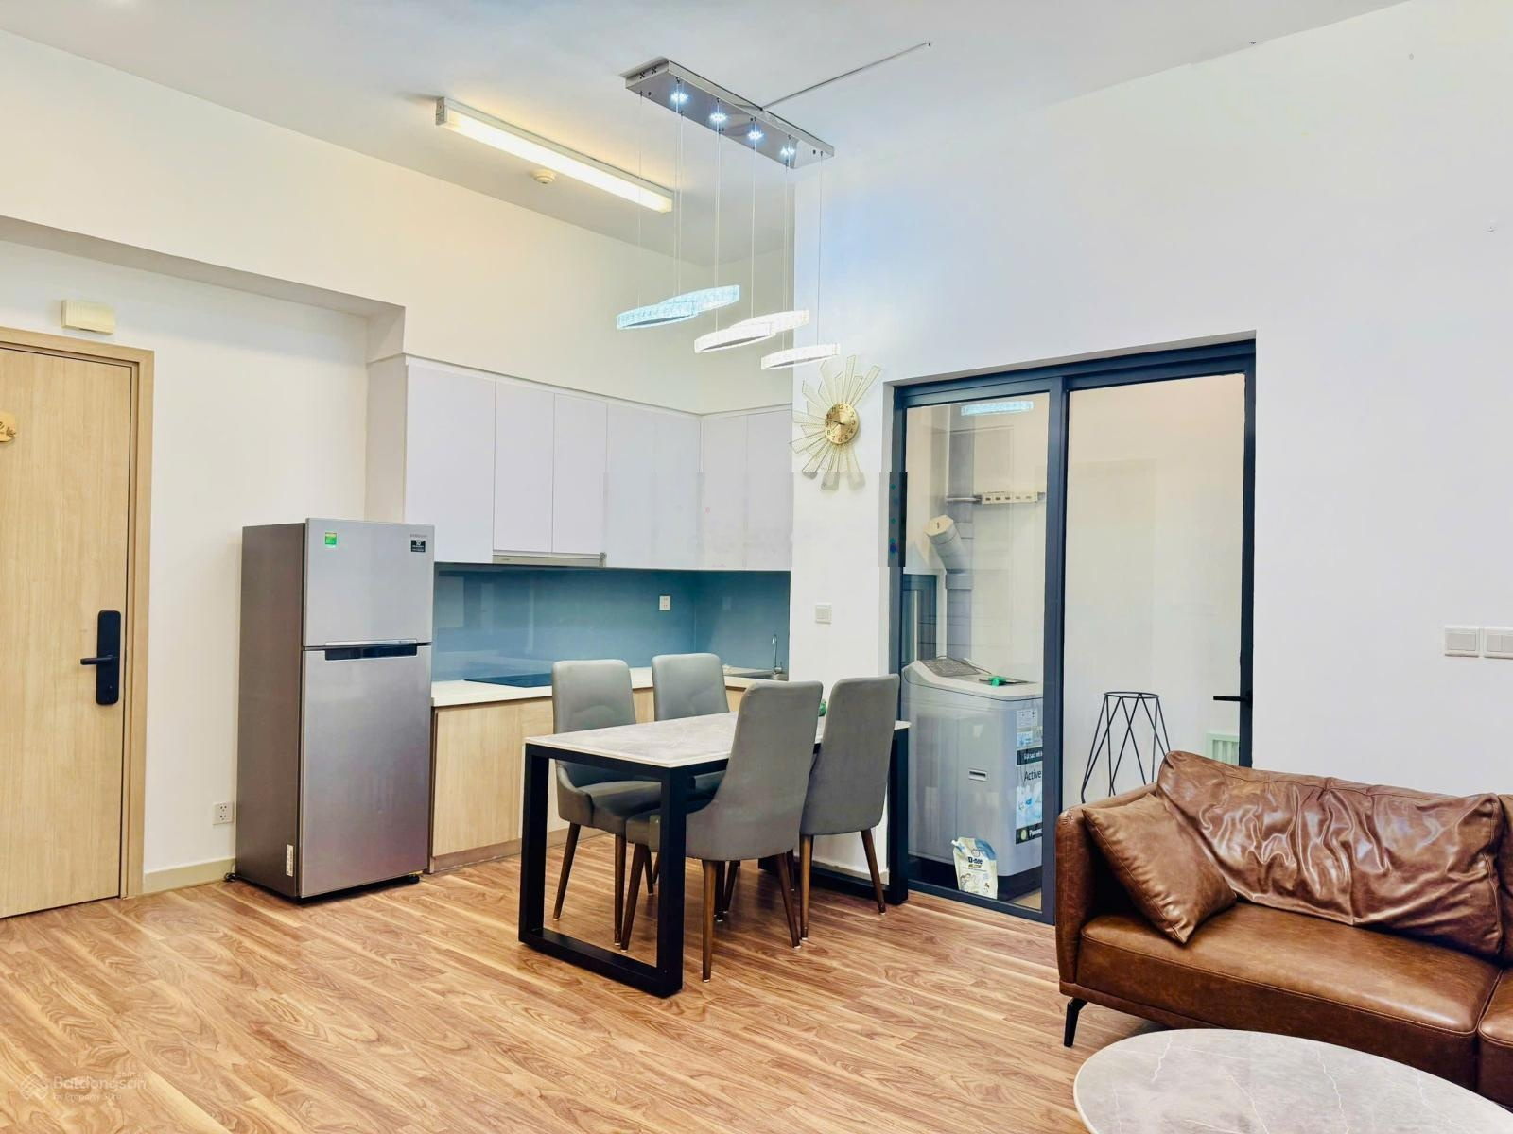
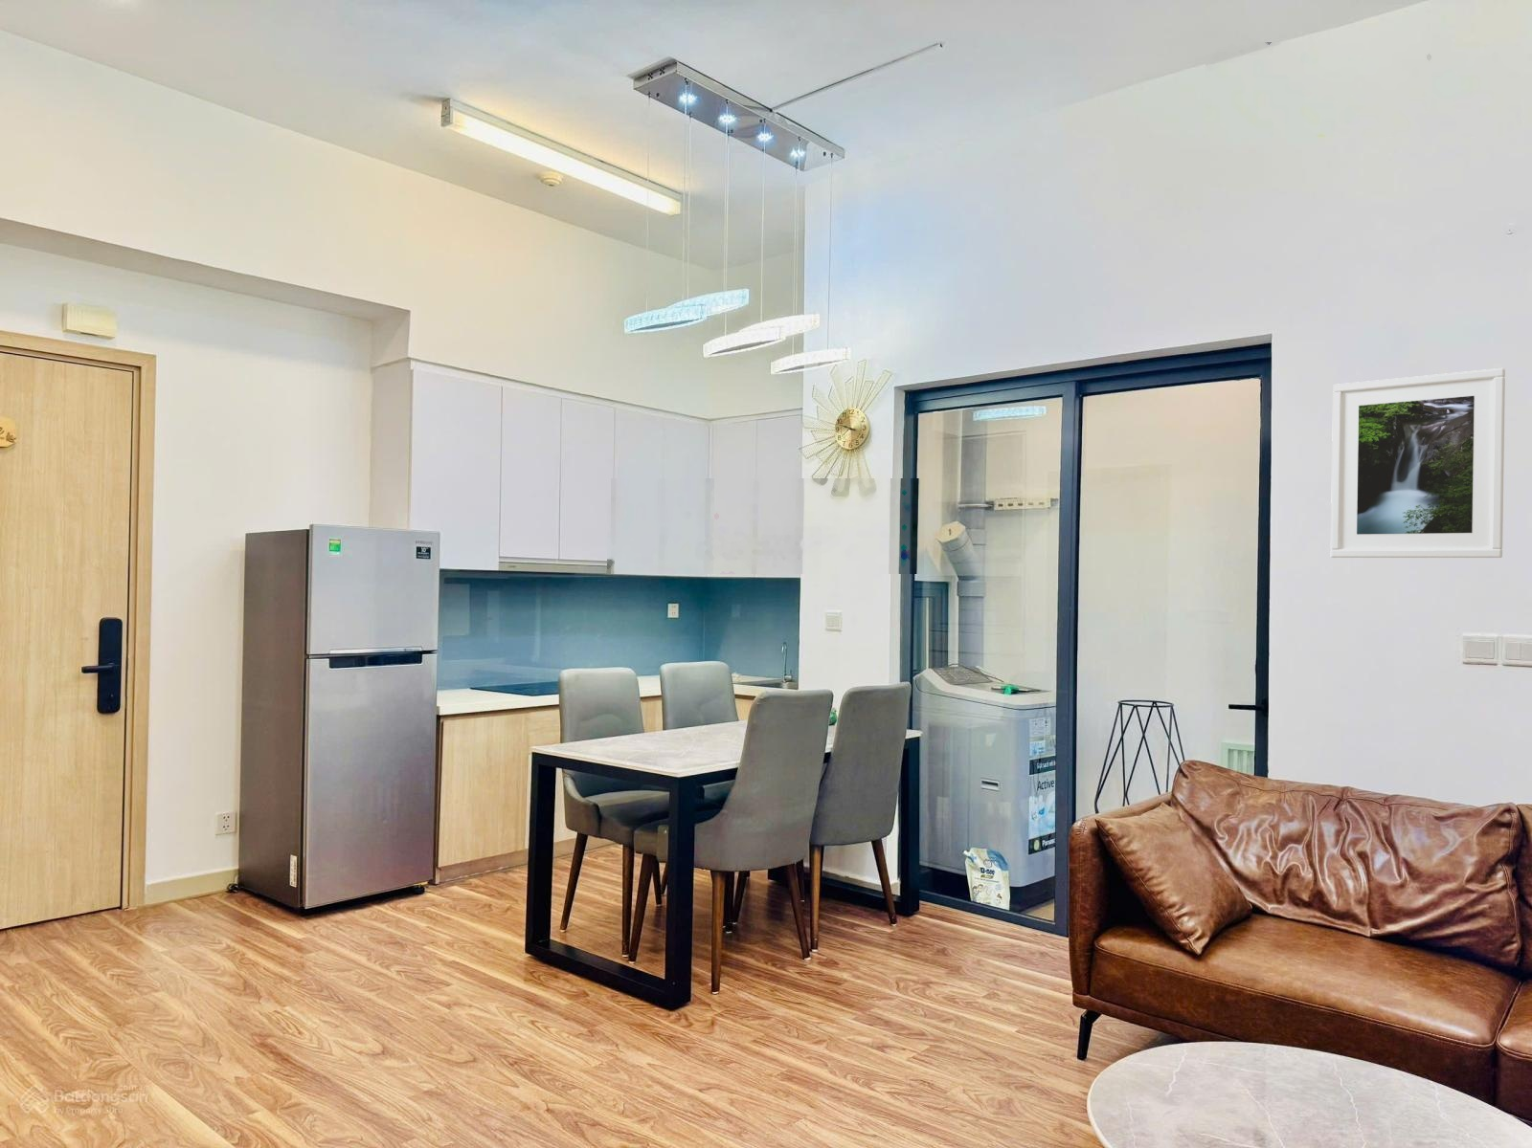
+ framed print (1414, 467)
